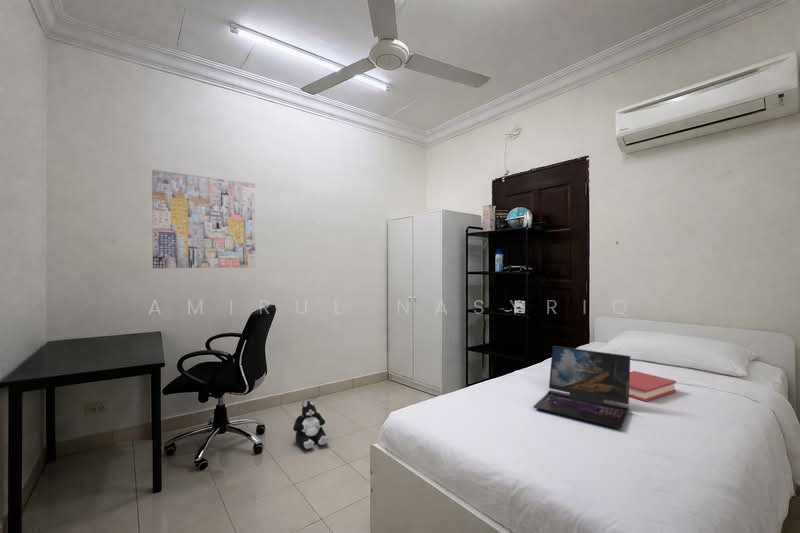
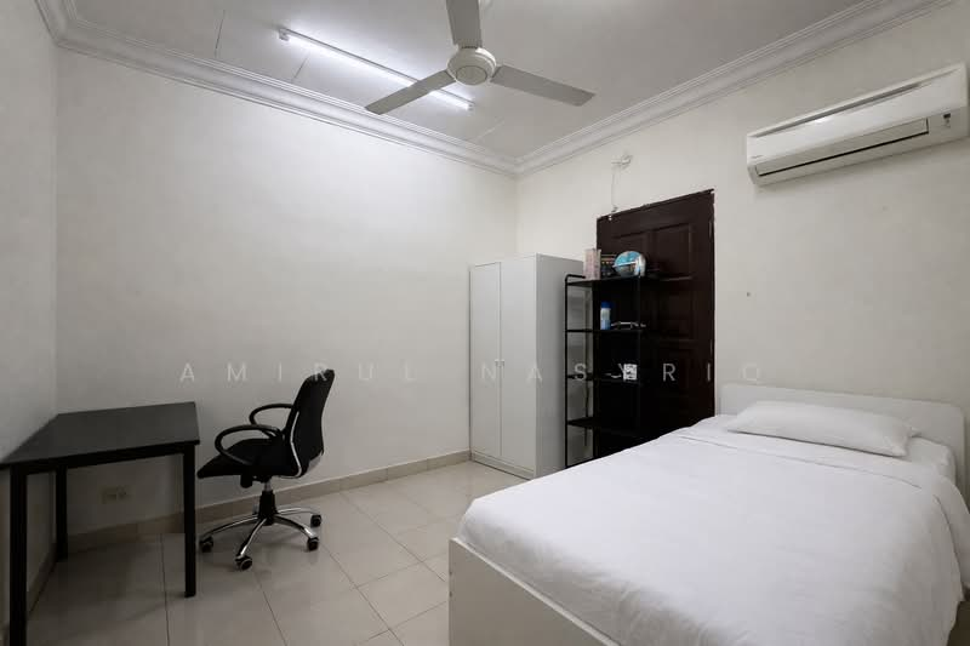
- wall art (207, 222)
- laptop (582, 382)
- hardback book (639, 384)
- plush toy (310, 422)
